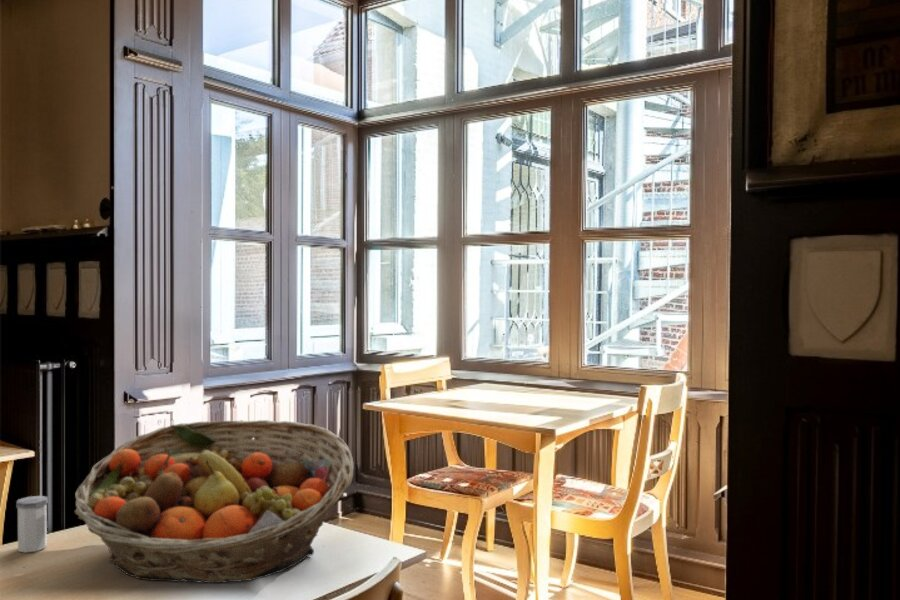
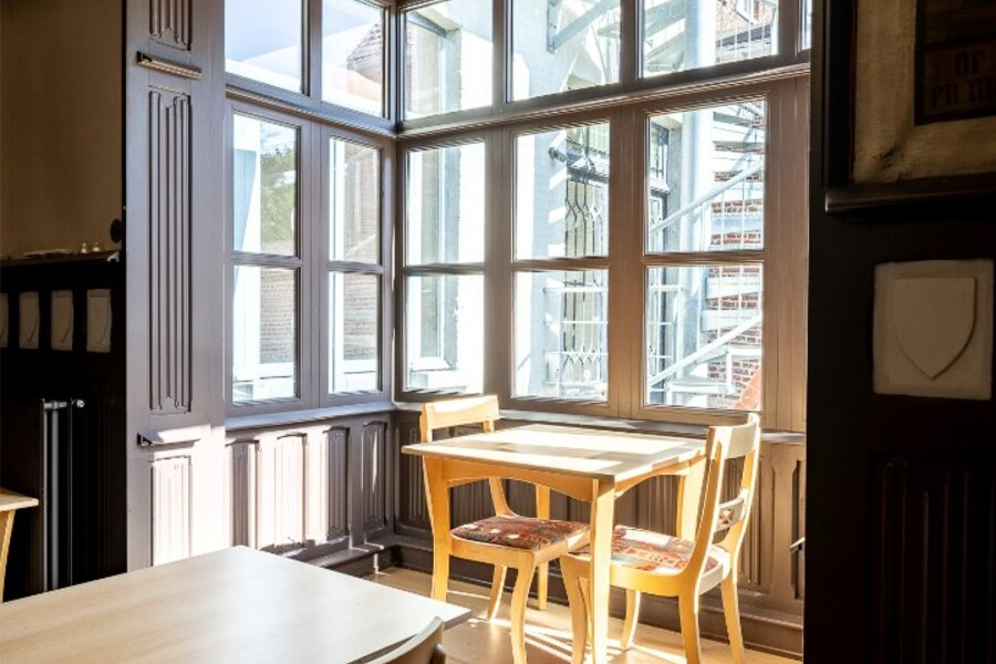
- salt shaker (32, 523)
- fruit basket (219, 494)
